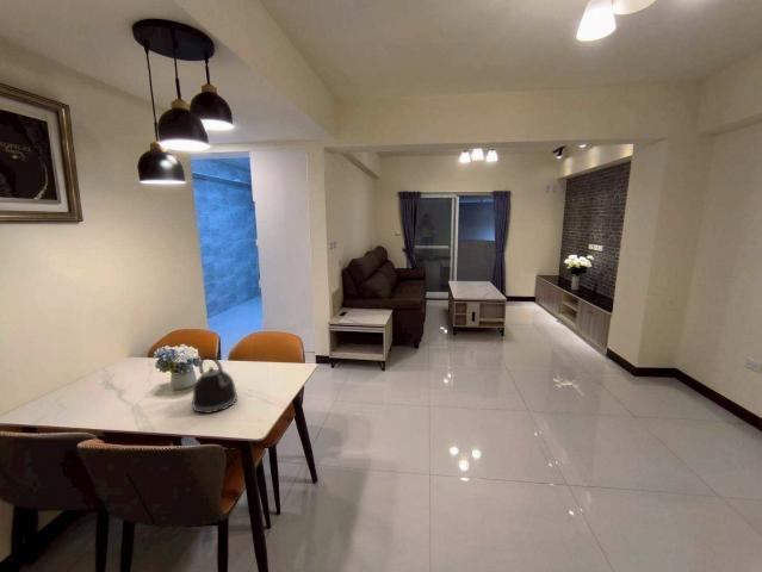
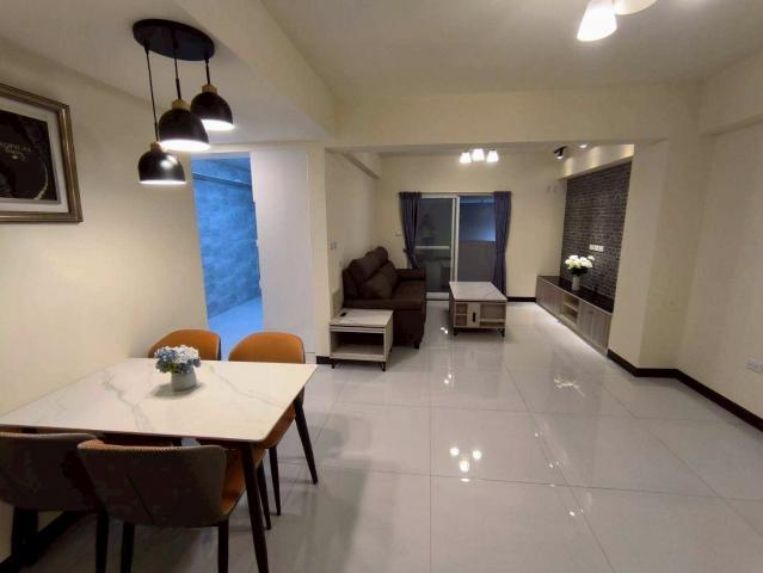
- kettle (212, 379)
